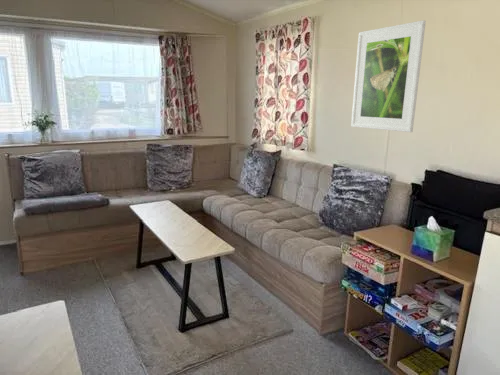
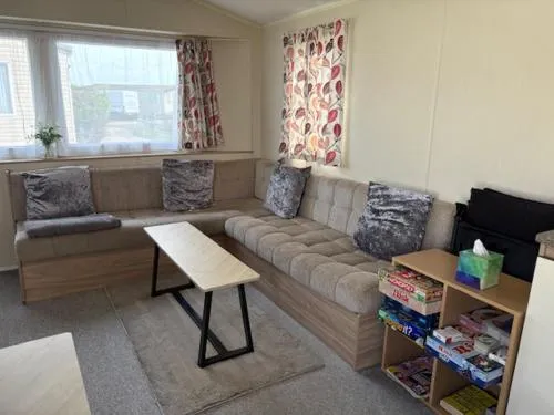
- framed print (384, 79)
